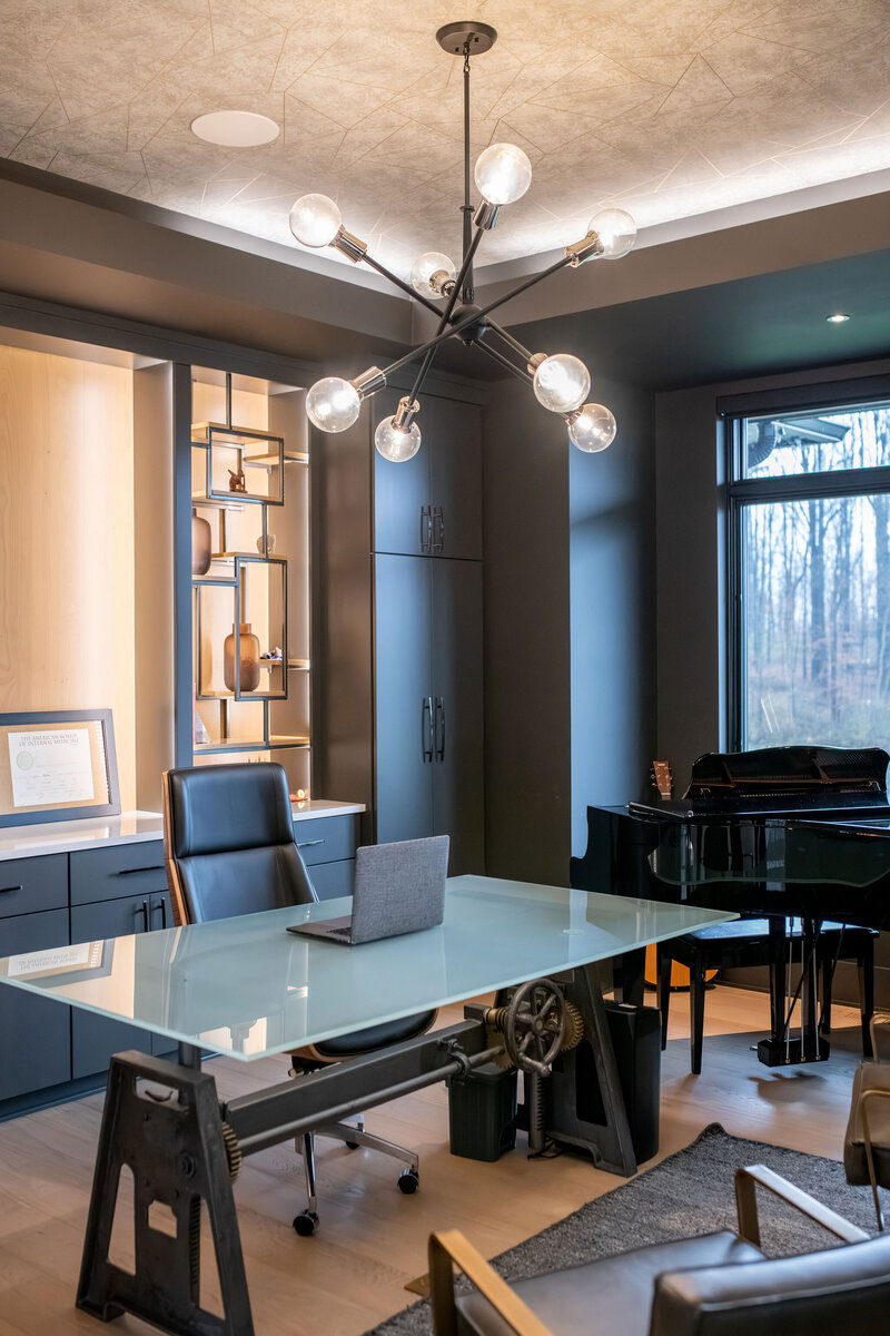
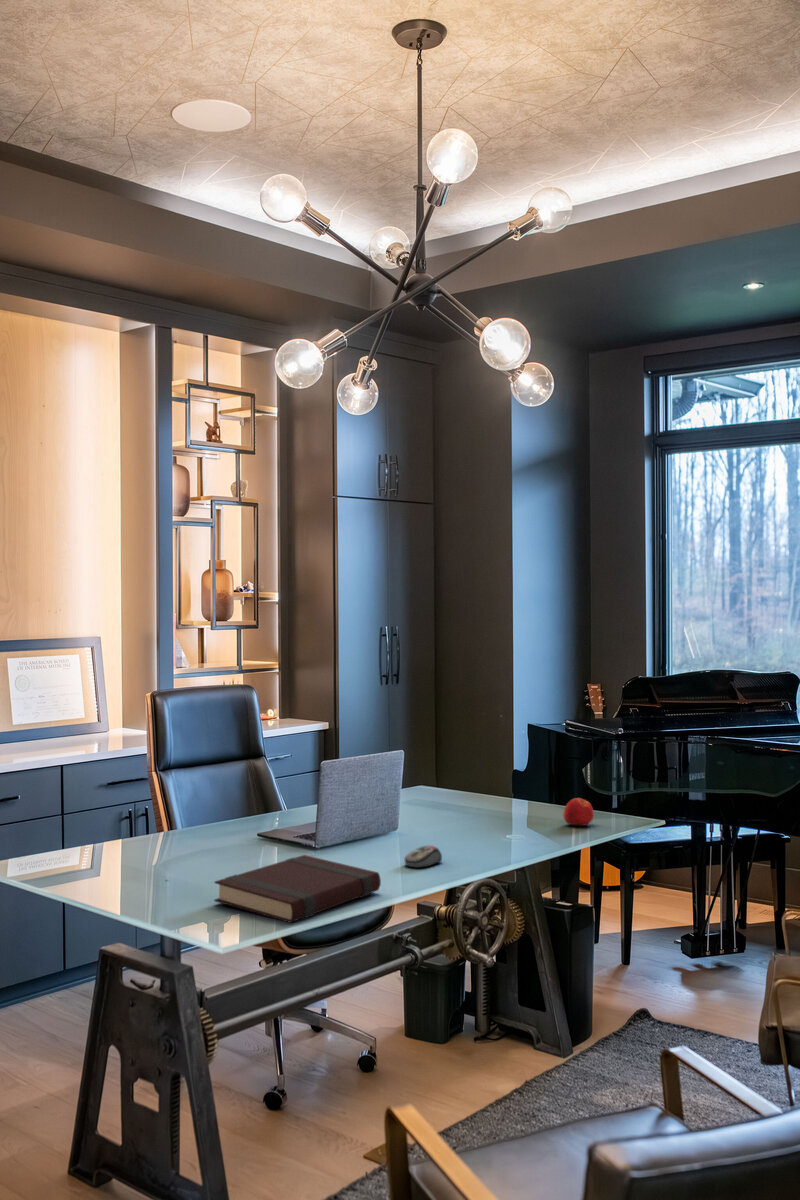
+ apple (578, 811)
+ book (299, 886)
+ computer mouse (423, 855)
